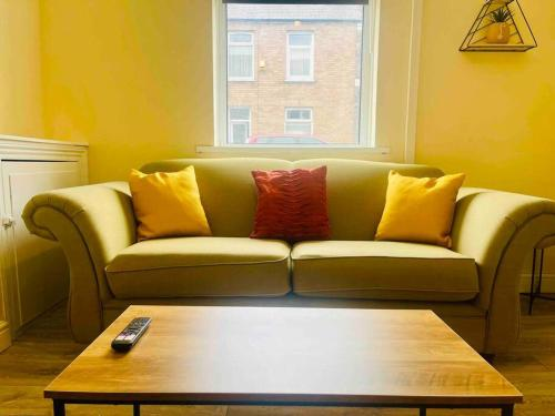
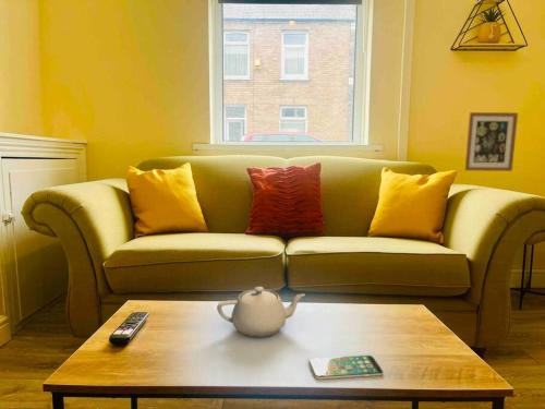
+ smartphone (344, 366)
+ teapot (261, 308)
+ wall art (491, 142)
